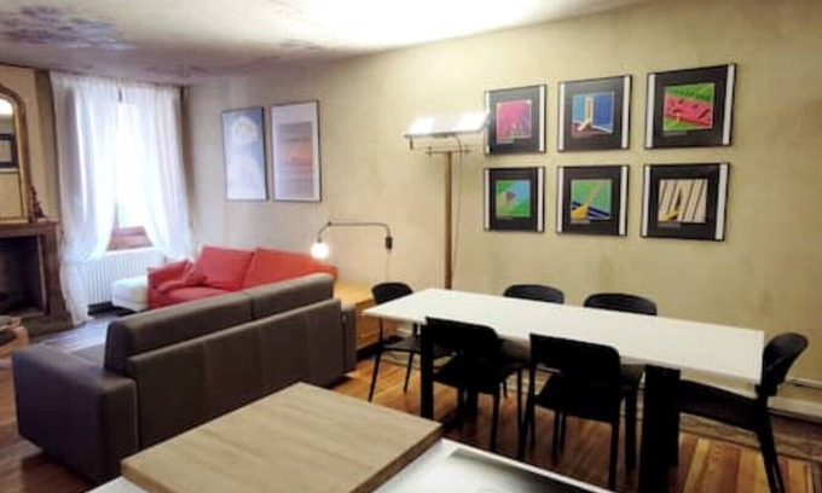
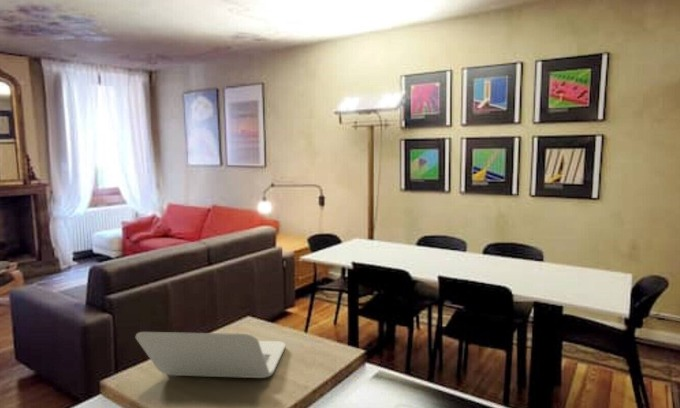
+ laptop (220, 339)
